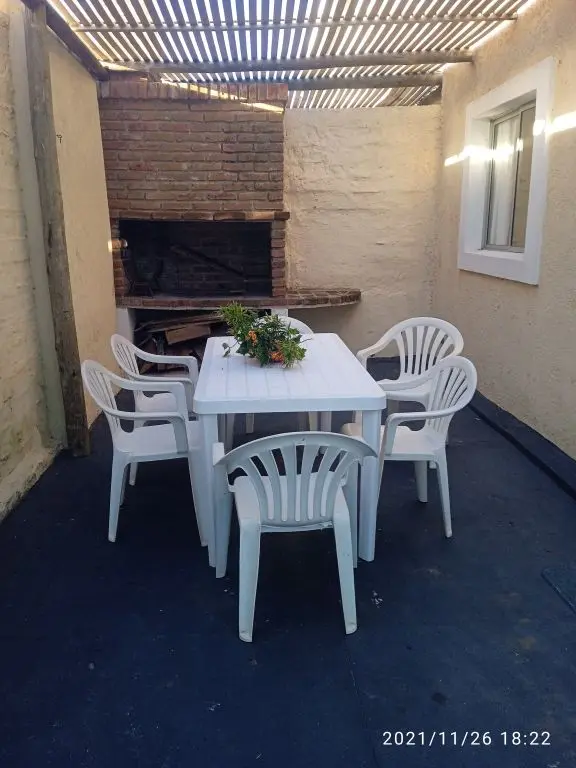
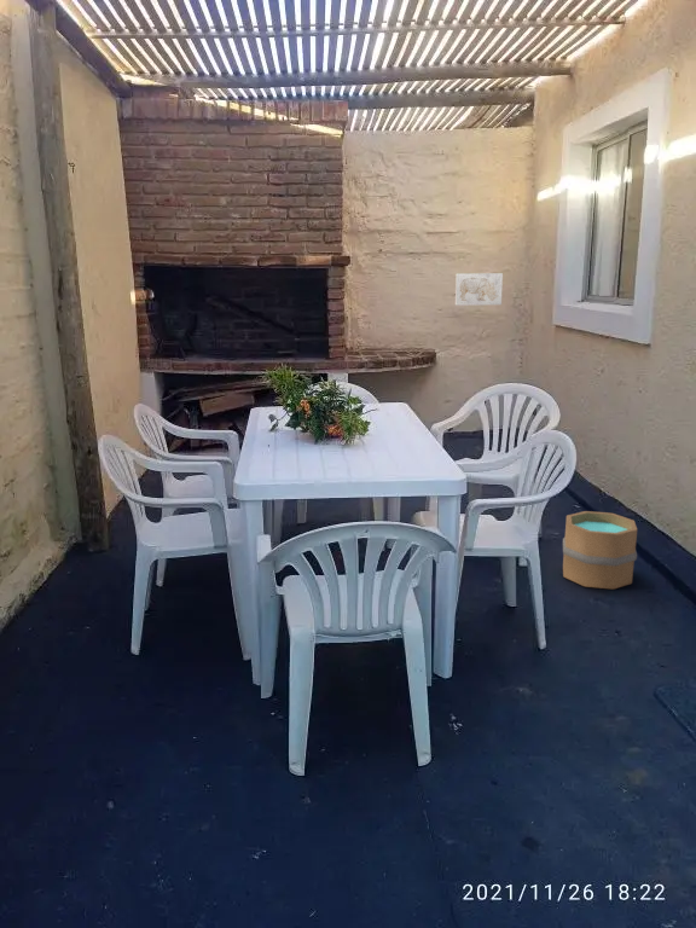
+ wall art (478, 289)
+ bucket (598, 549)
